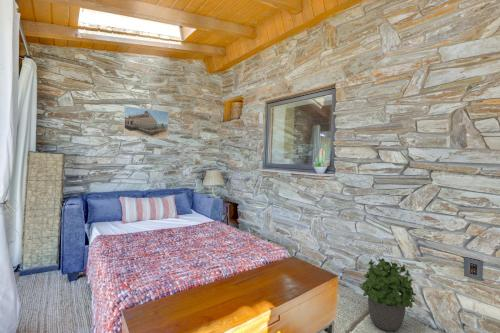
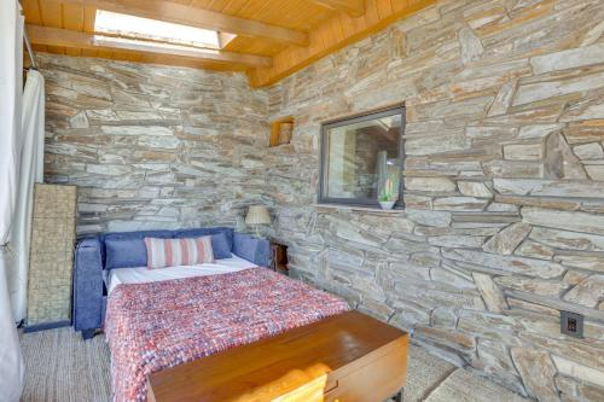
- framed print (146, 123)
- potted plant (386, 292)
